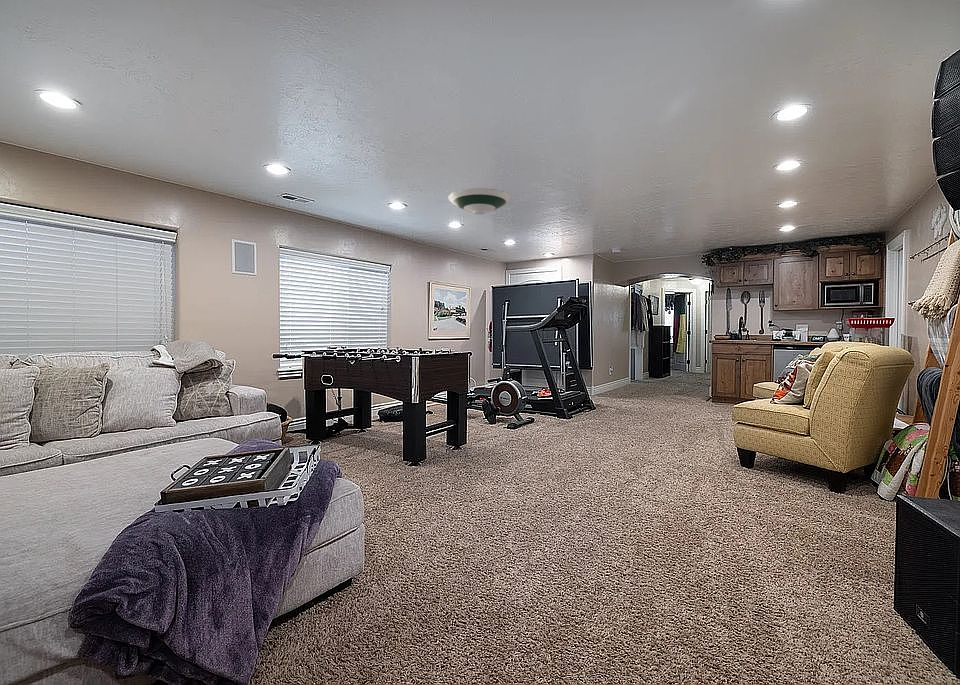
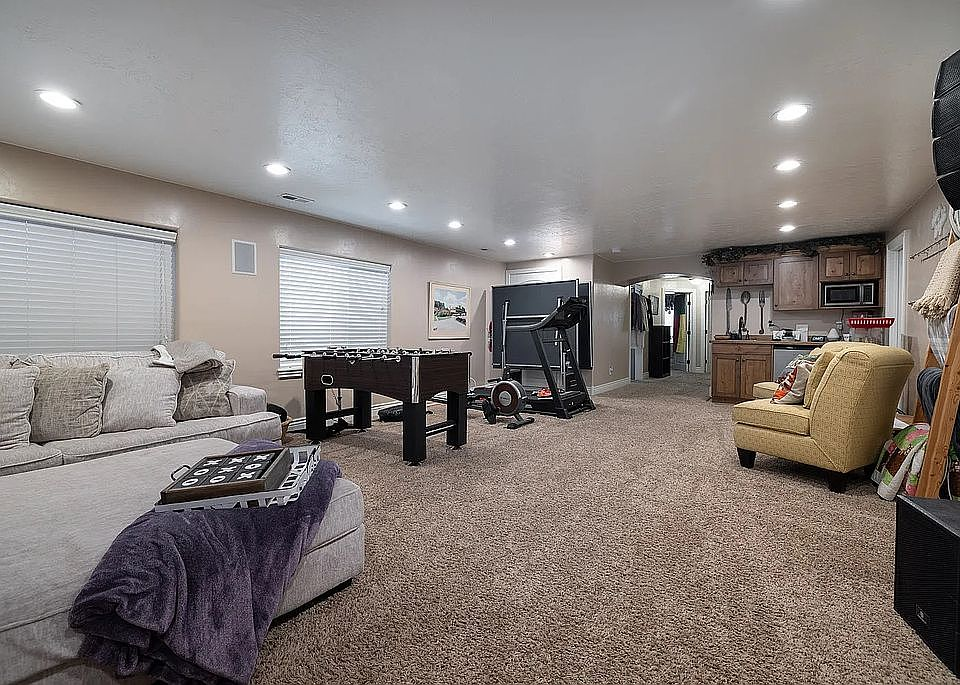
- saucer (479, 205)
